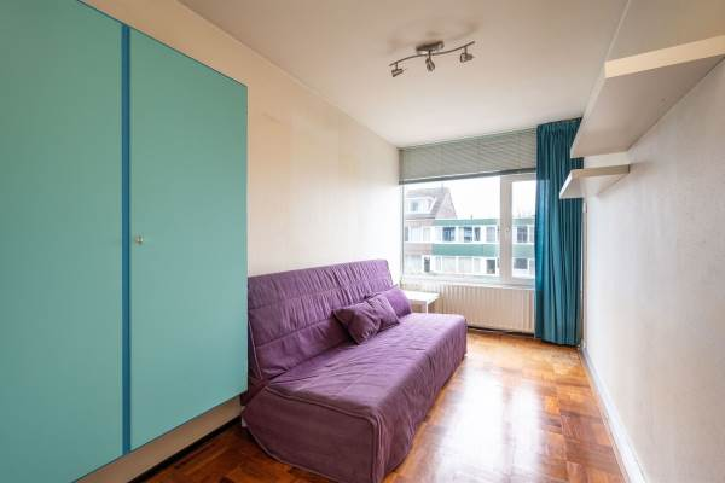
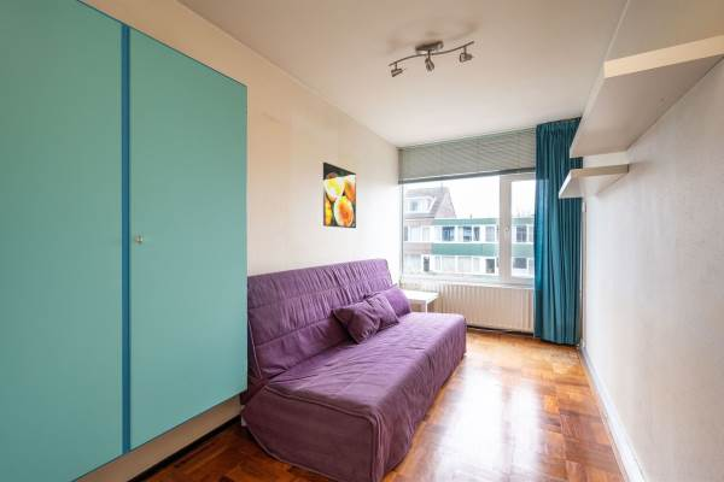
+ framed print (340, 198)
